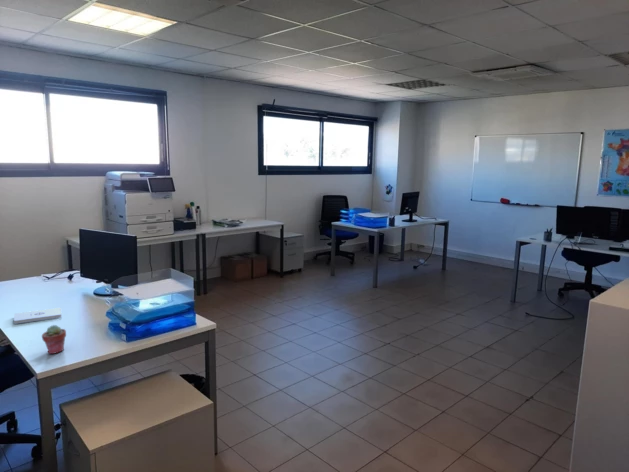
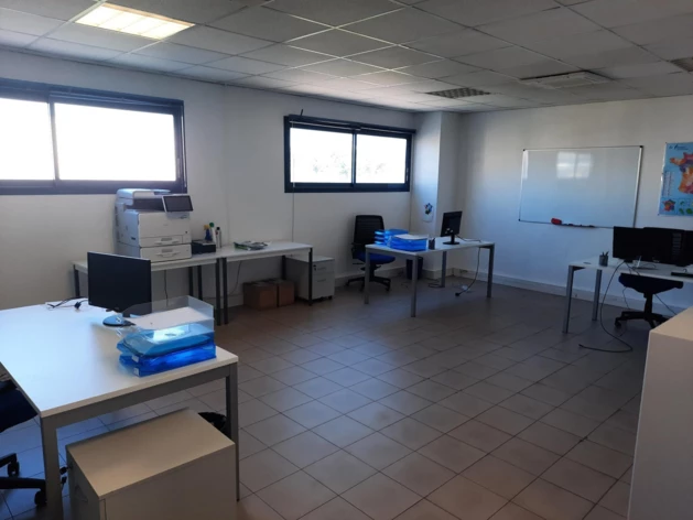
- notepad (38, 315)
- potted succulent (54, 338)
